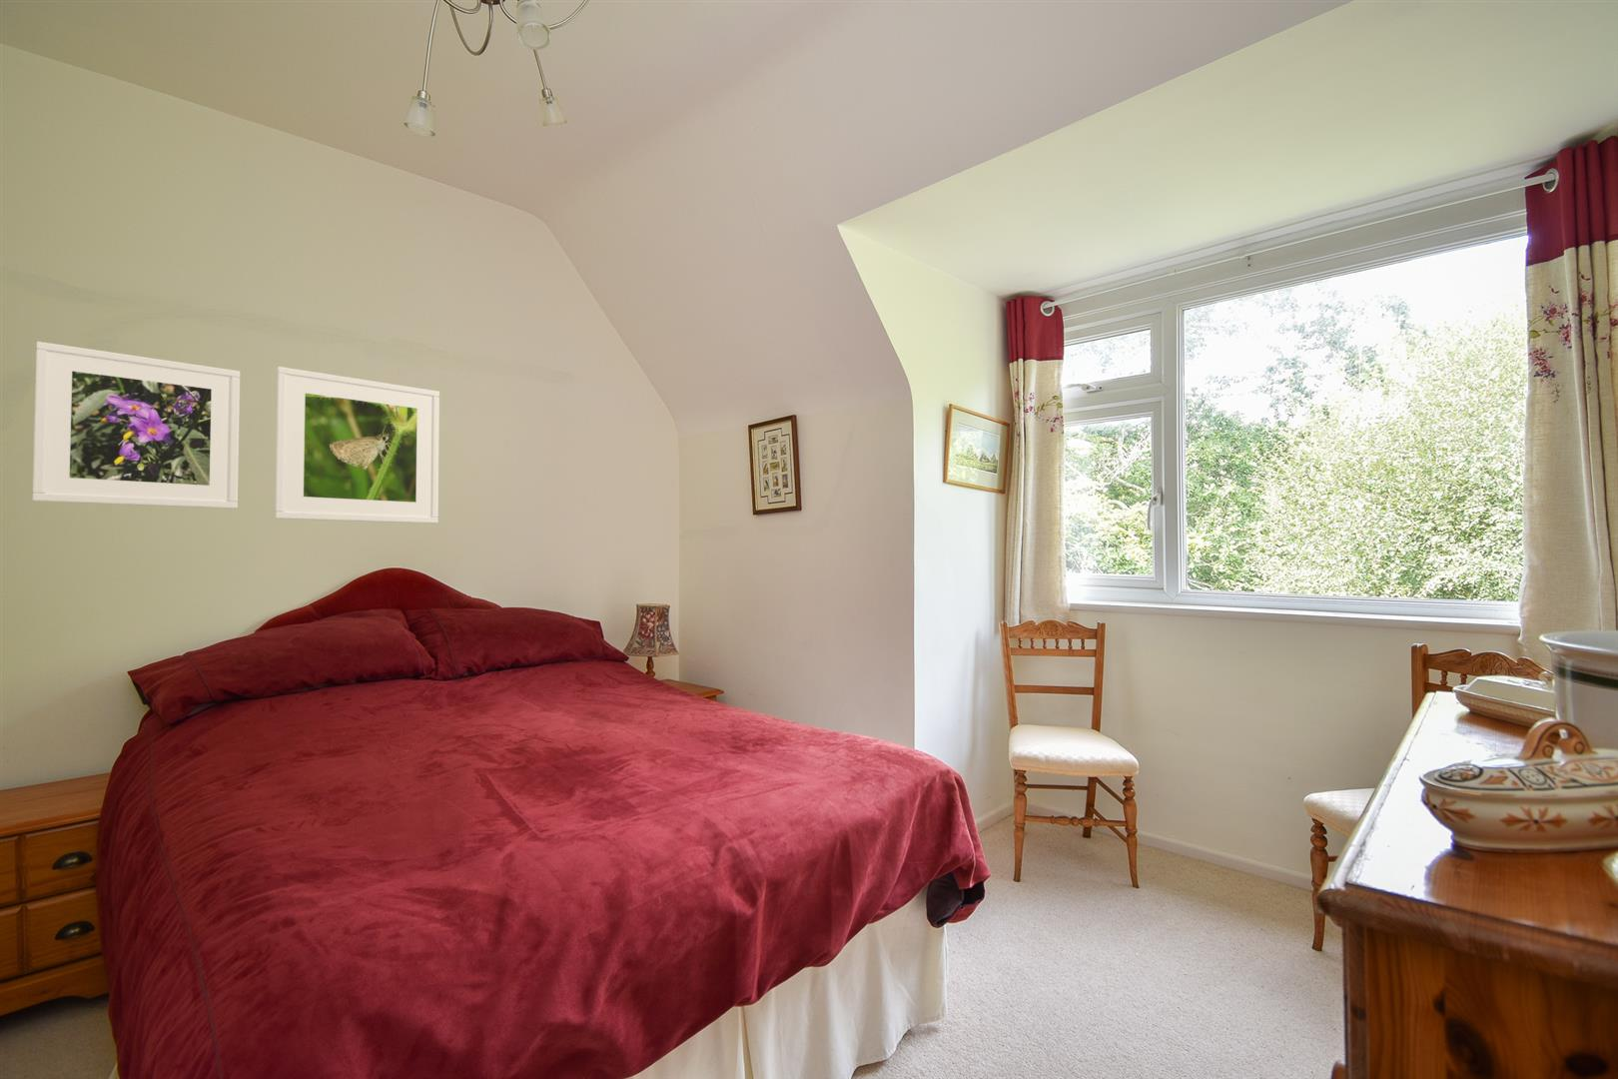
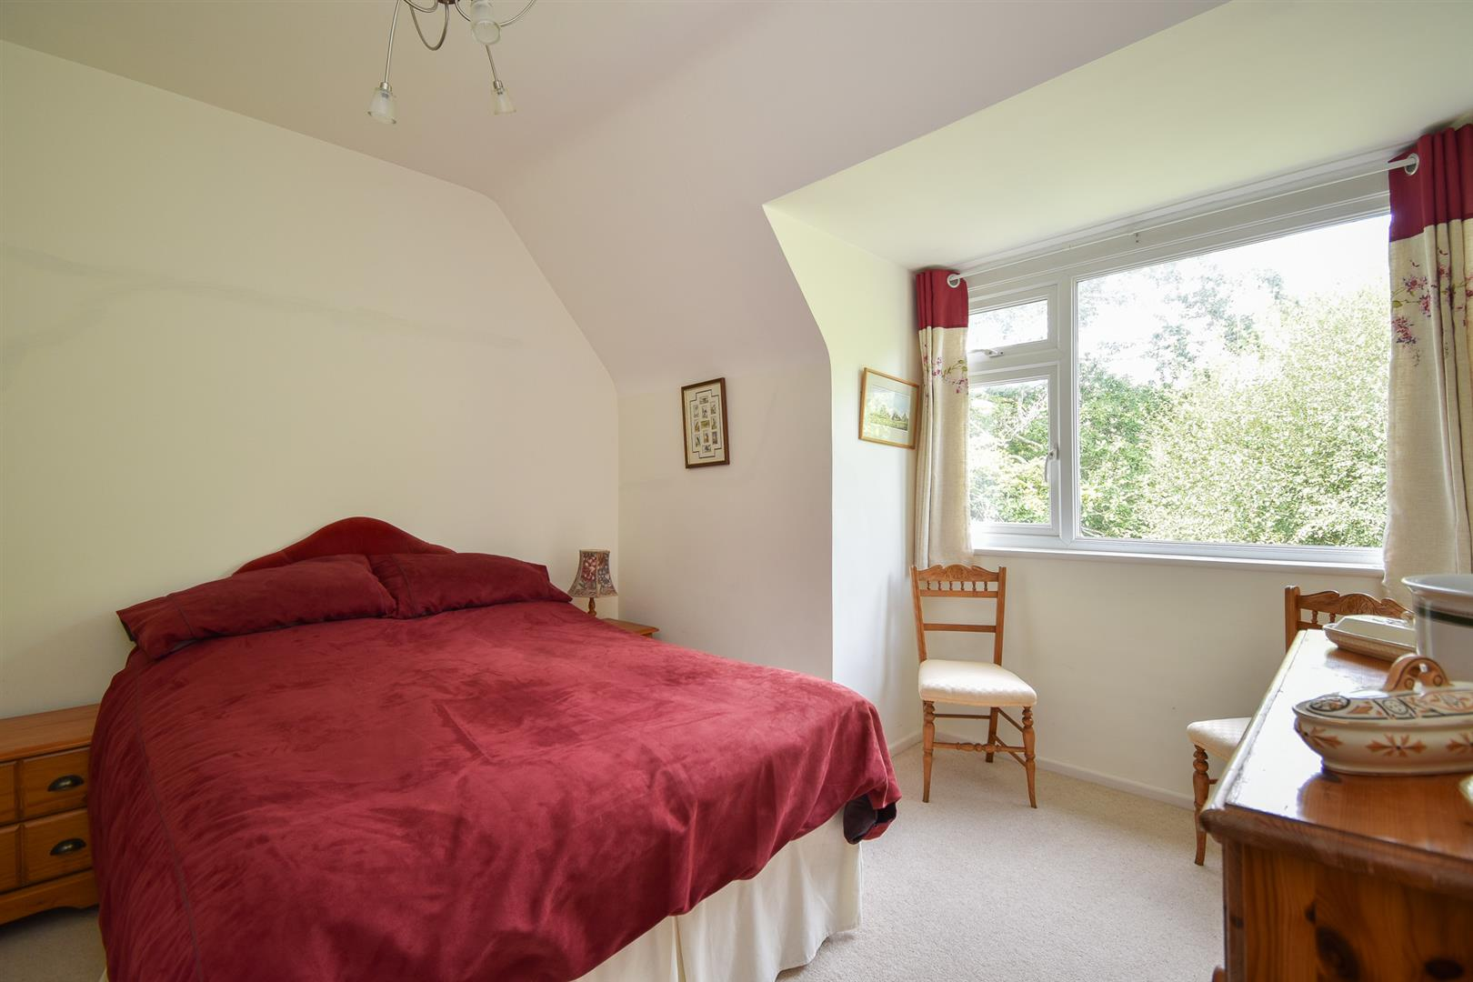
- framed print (143, 431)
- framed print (362, 449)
